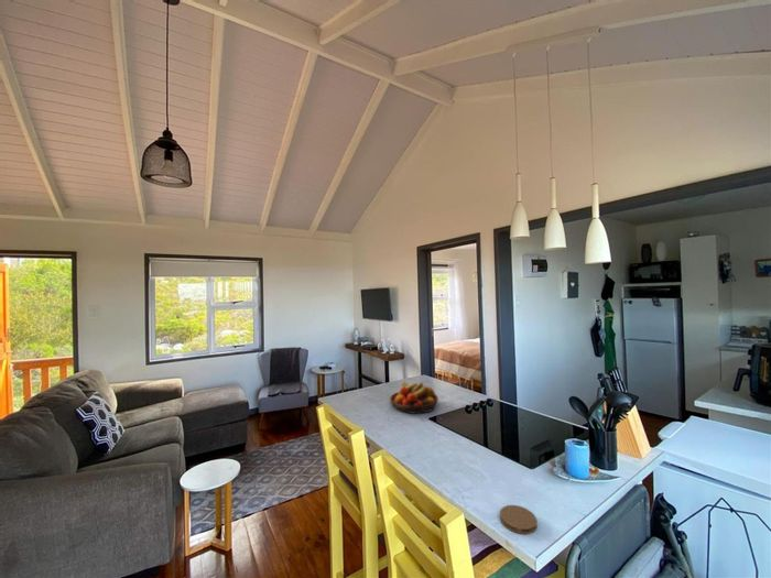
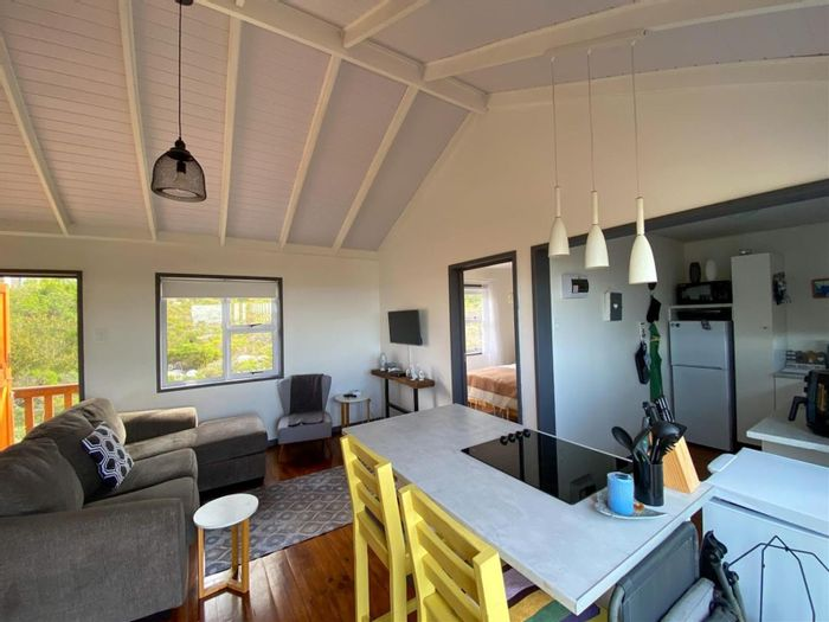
- fruit bowl (413, 395)
- coaster (518, 519)
